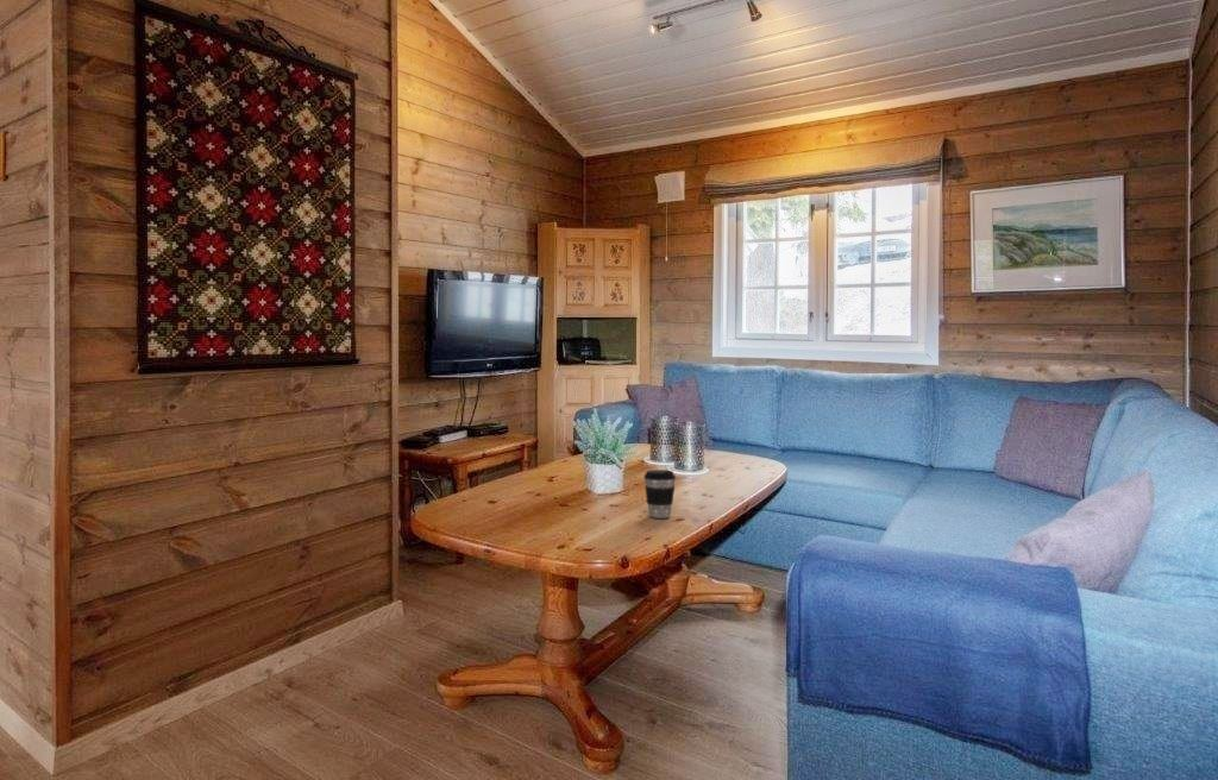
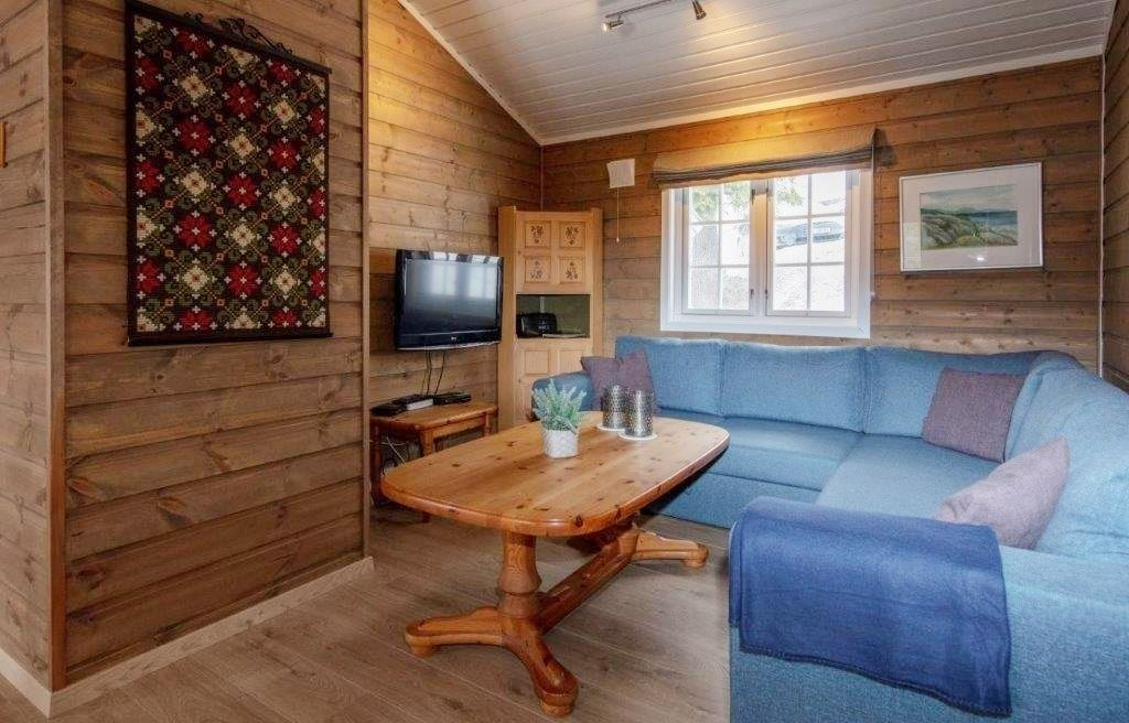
- coffee cup (659, 493)
